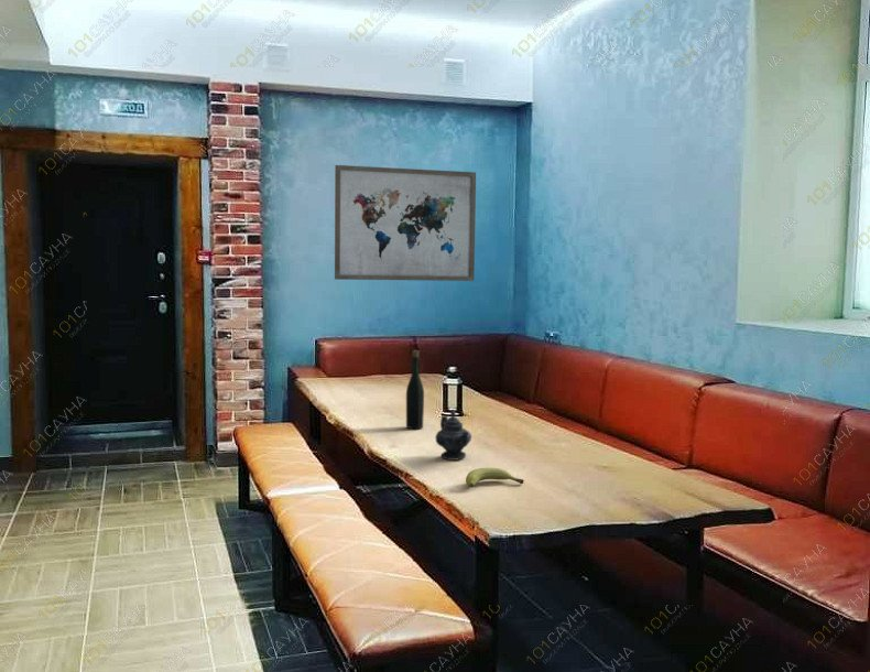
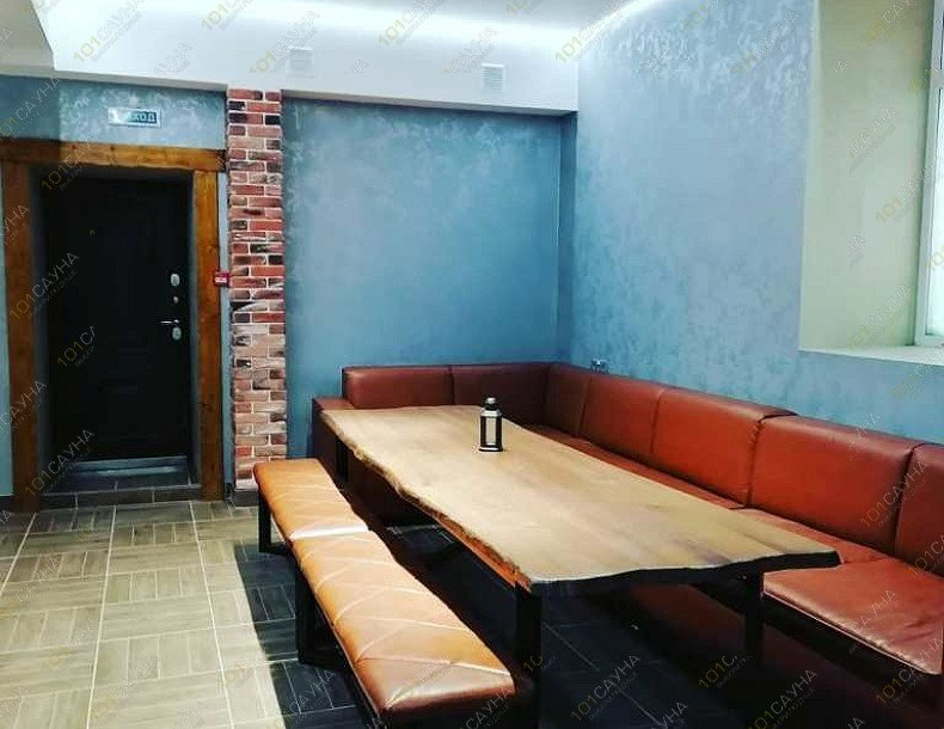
- fruit (490, 476)
- bottle (414, 389)
- teapot (454, 433)
- wall art (406, 225)
